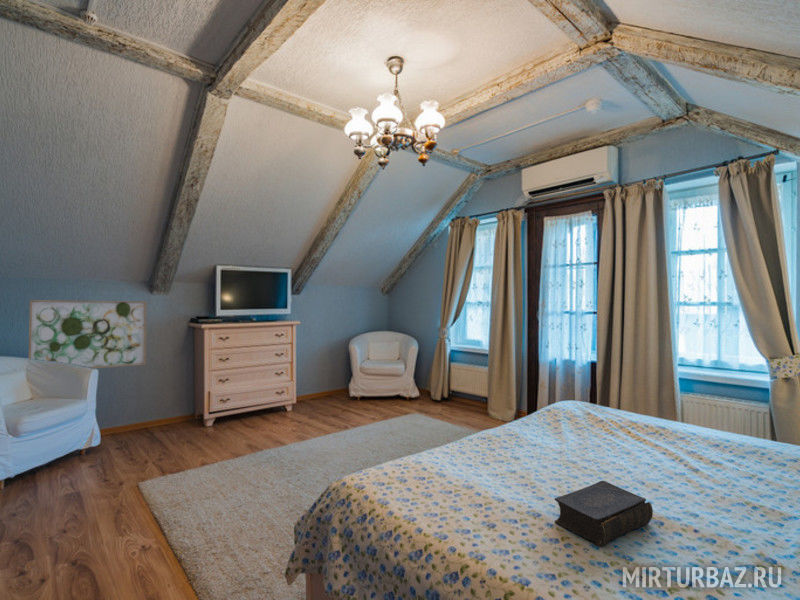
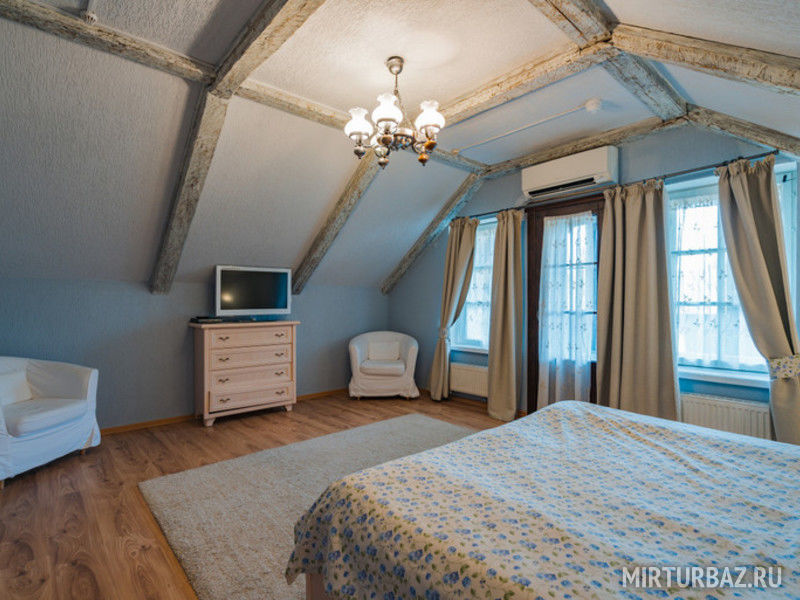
- wall art (91, 334)
- book (602, 510)
